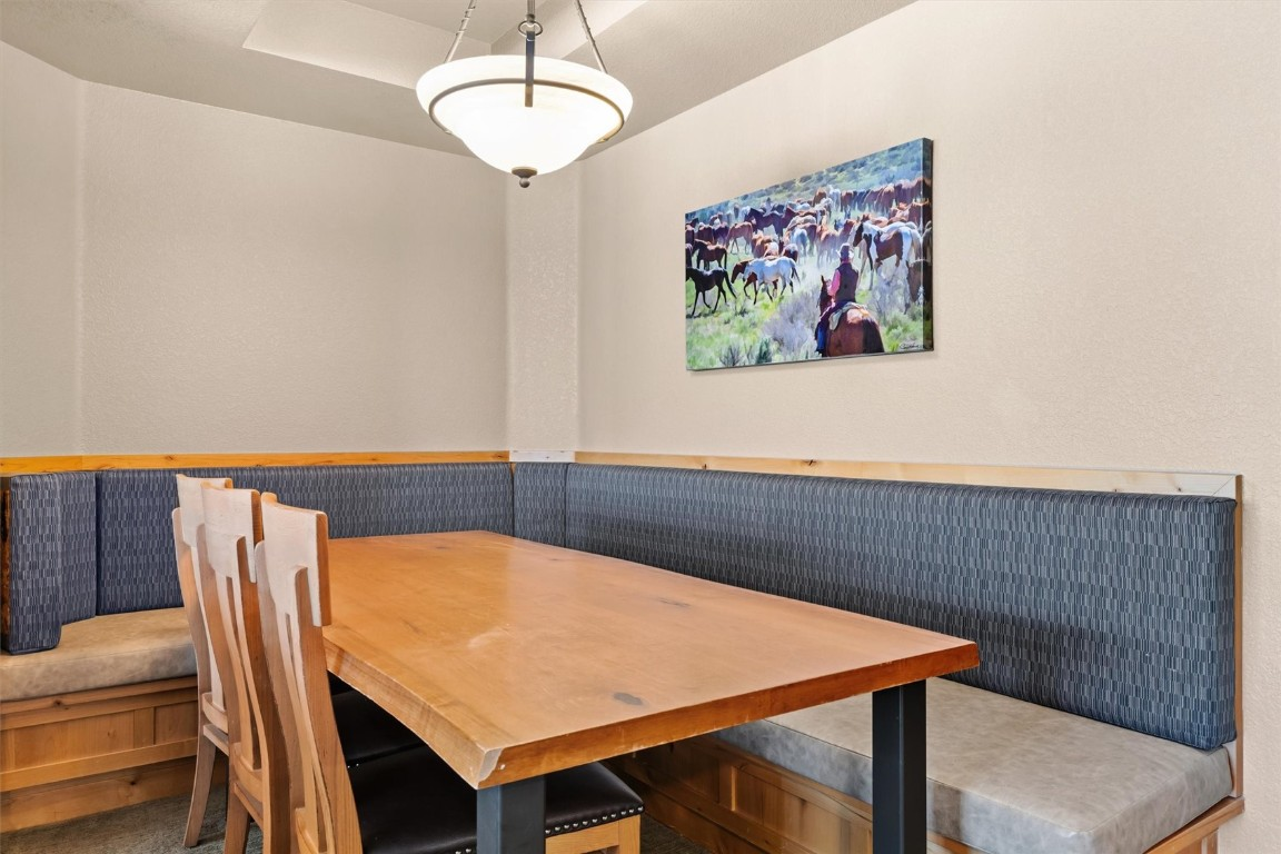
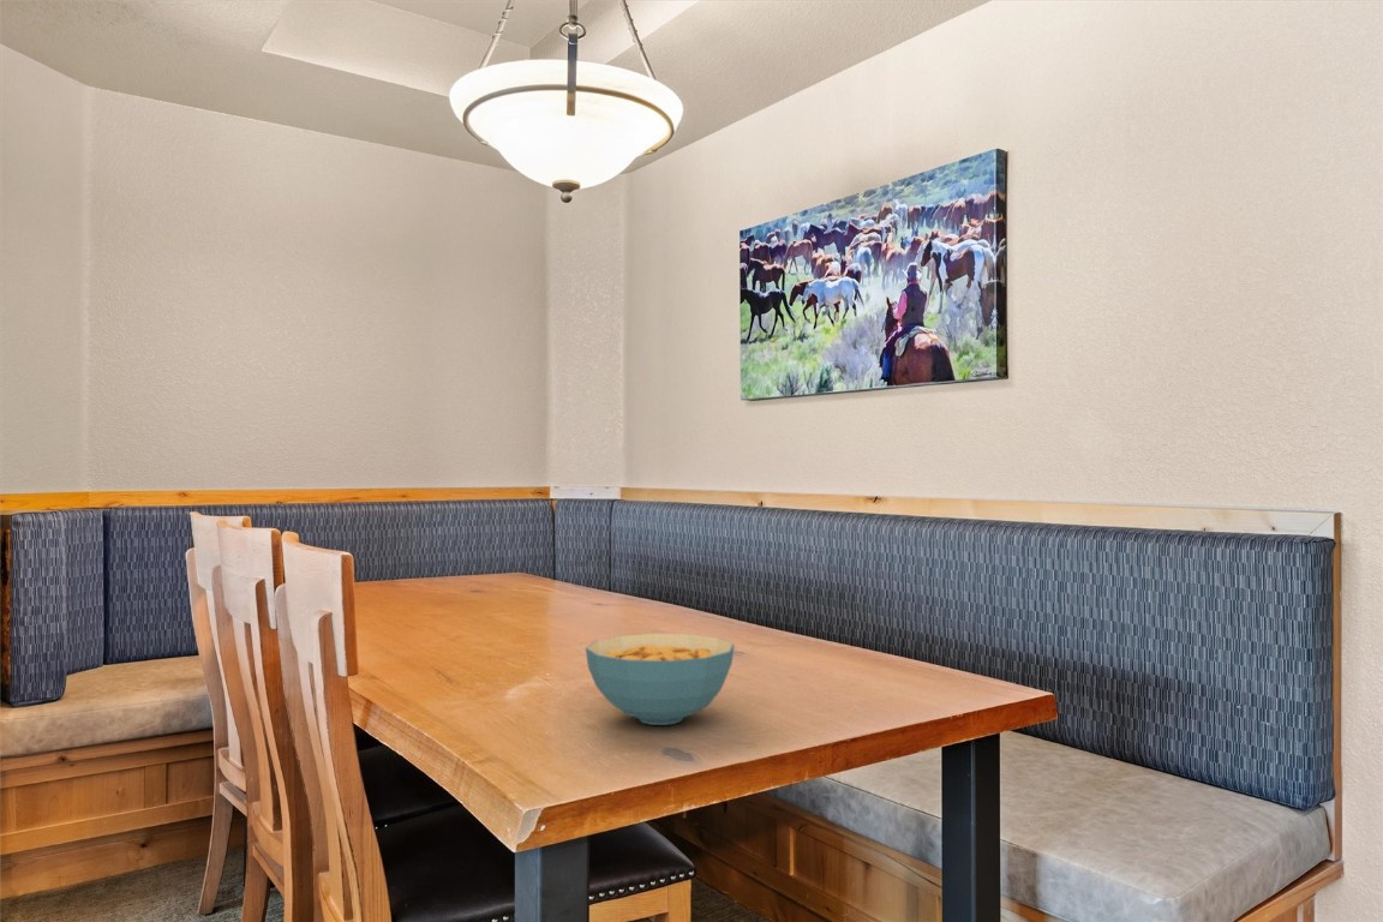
+ cereal bowl (660, 682)
